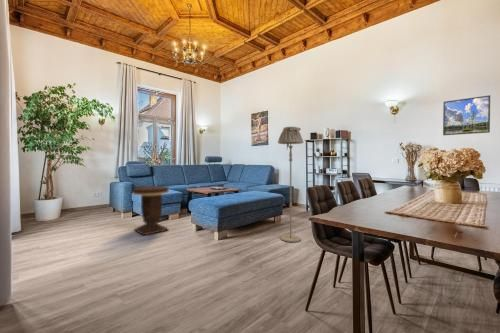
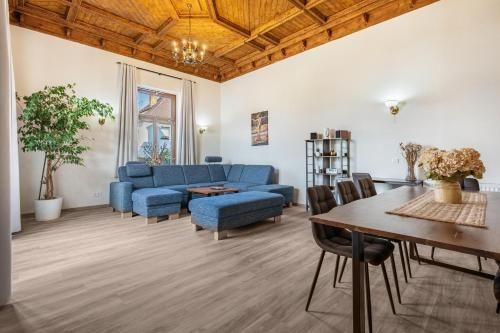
- floor lamp (290, 183)
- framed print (465, 116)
- side table (151, 209)
